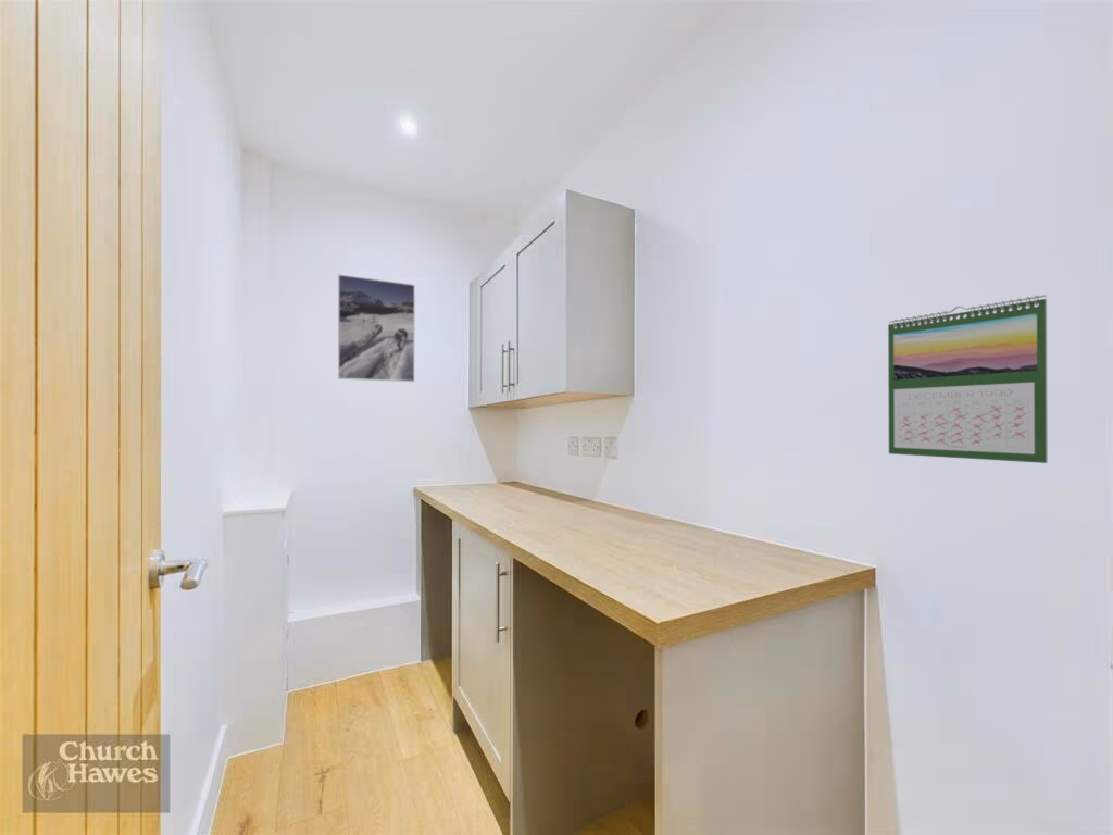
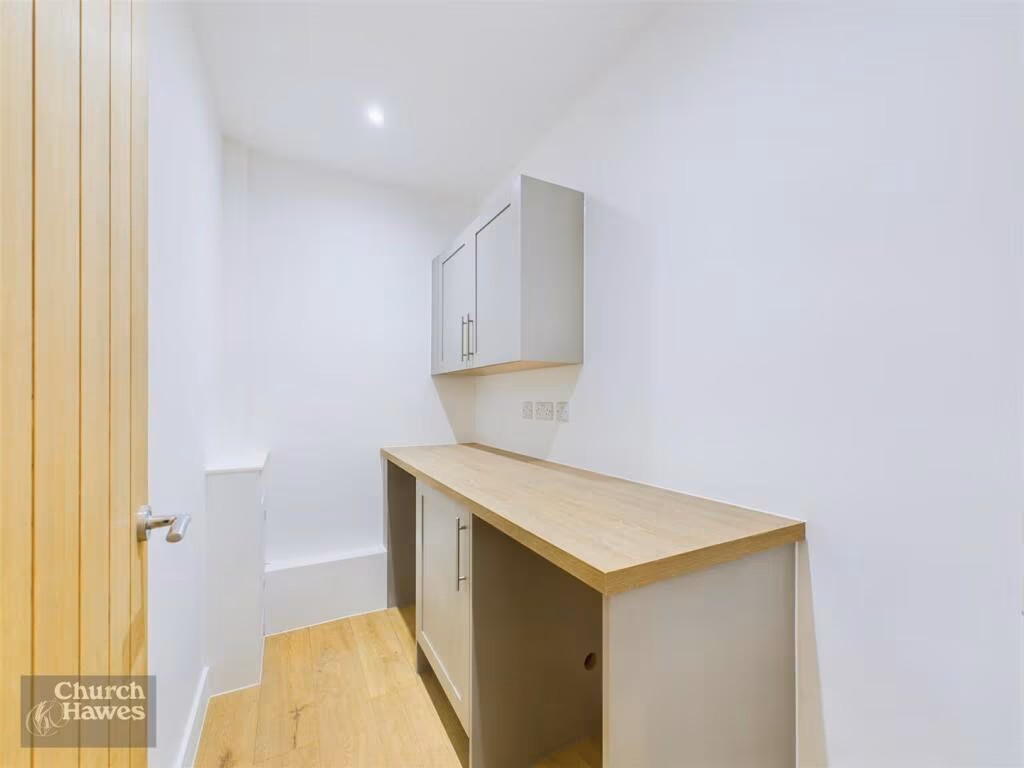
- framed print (377, 329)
- calendar (958, 382)
